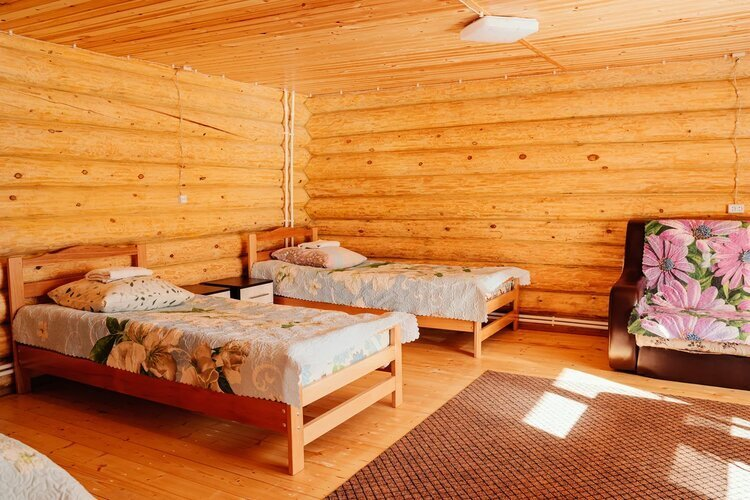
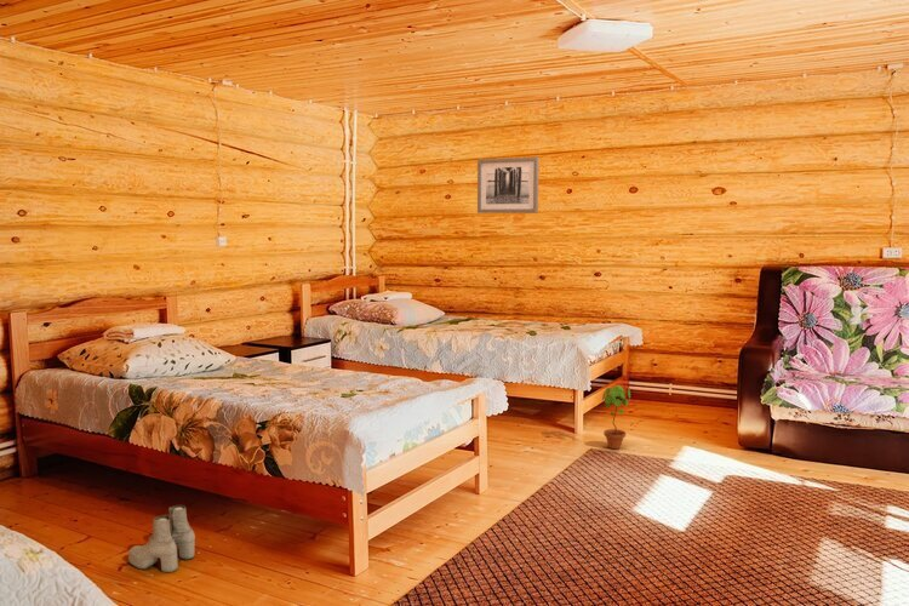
+ boots (161, 534)
+ potted plant (614, 415)
+ wall art (507, 185)
